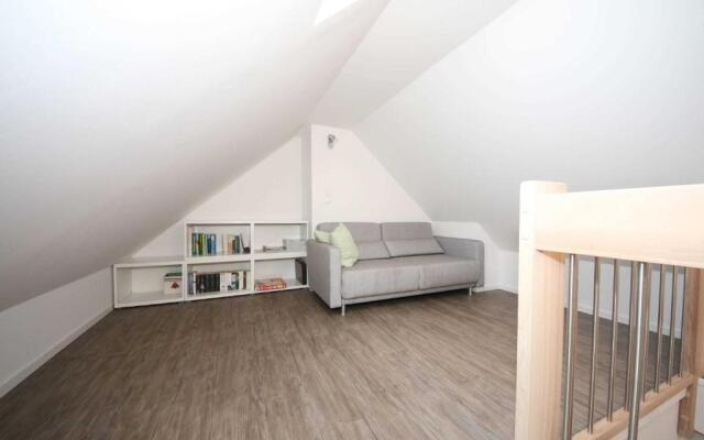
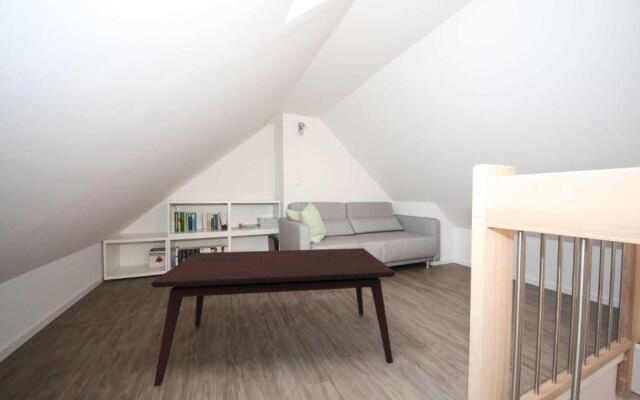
+ coffee table (282, 291)
